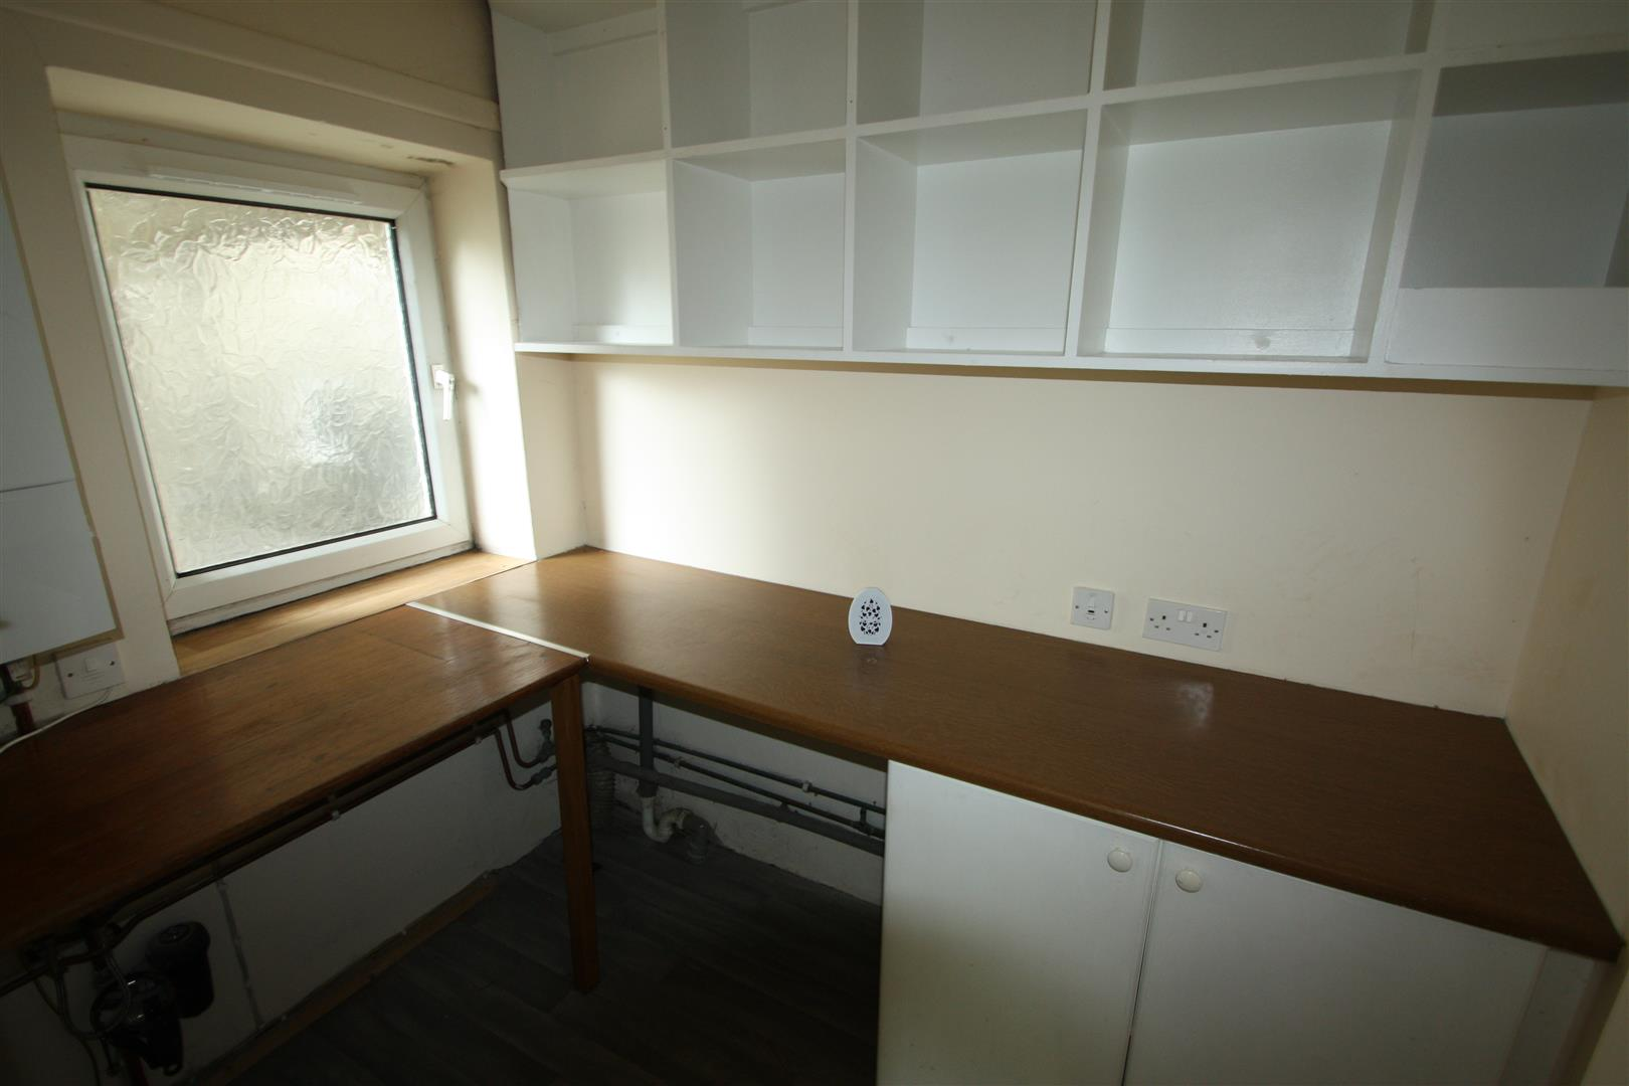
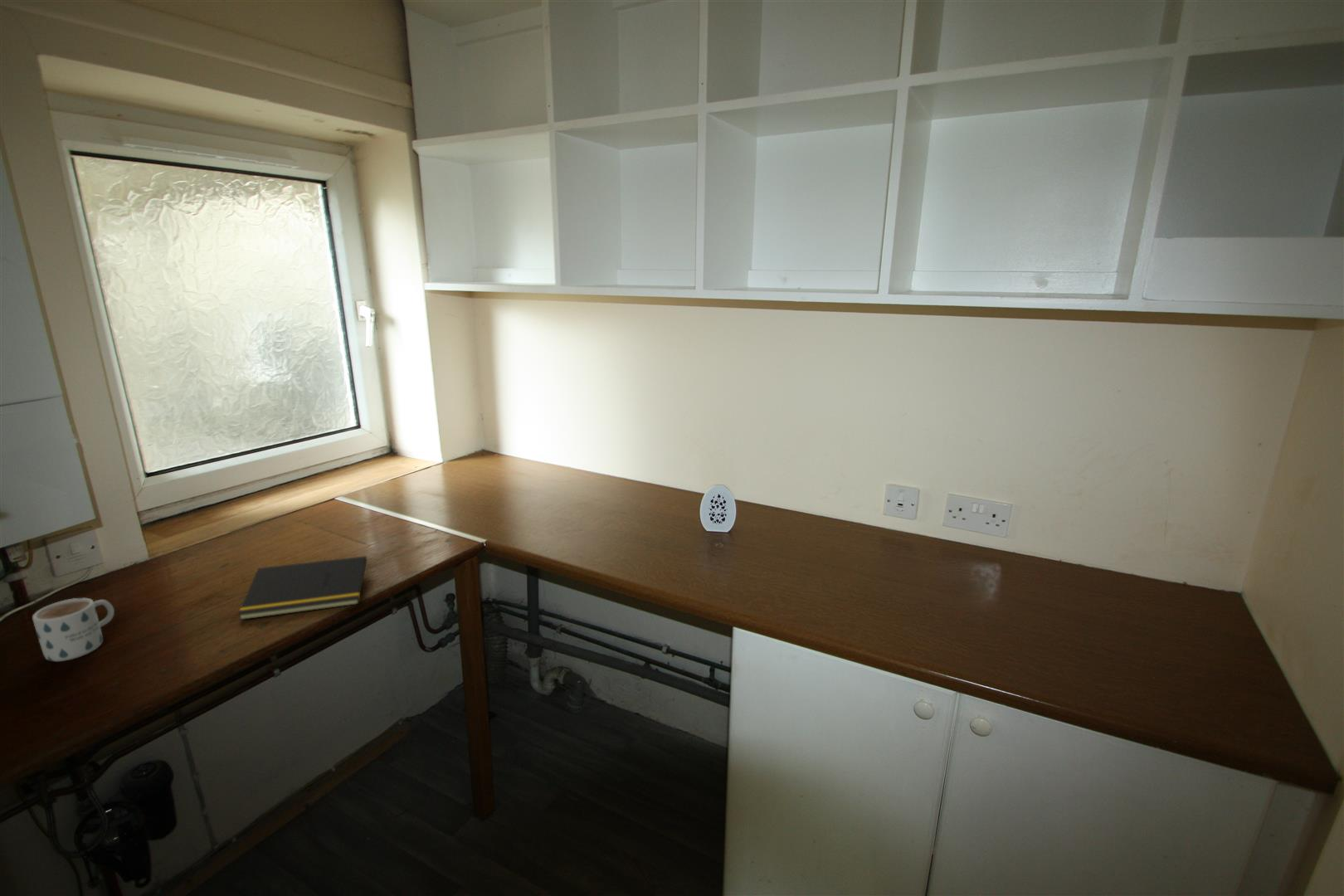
+ notepad (307, 585)
+ mug (79, 625)
